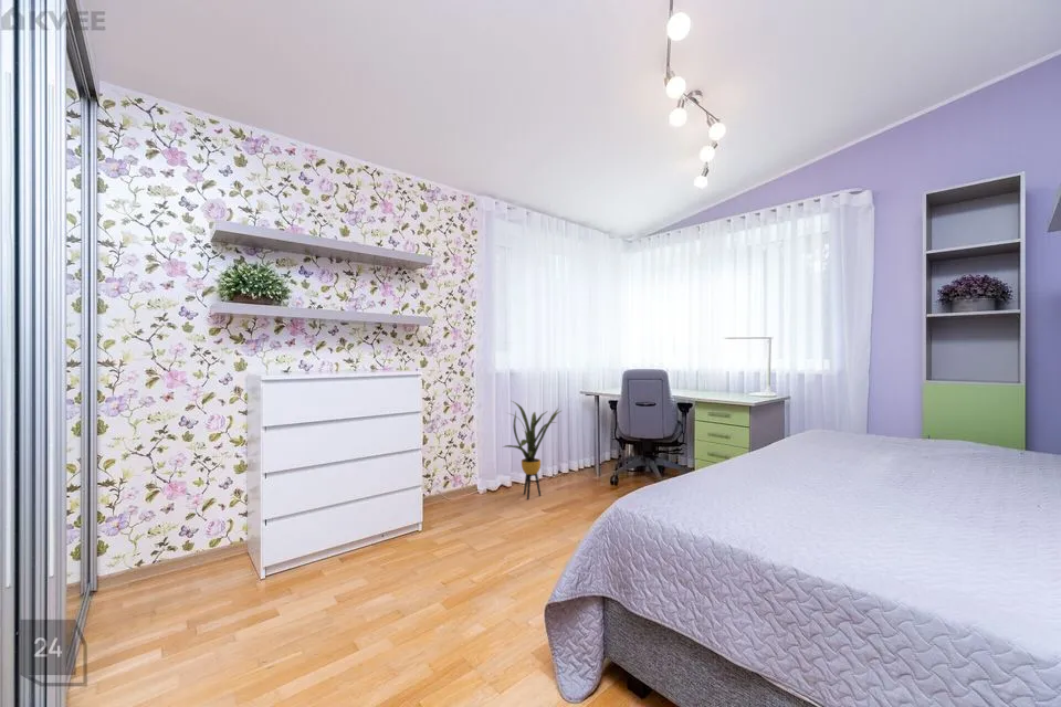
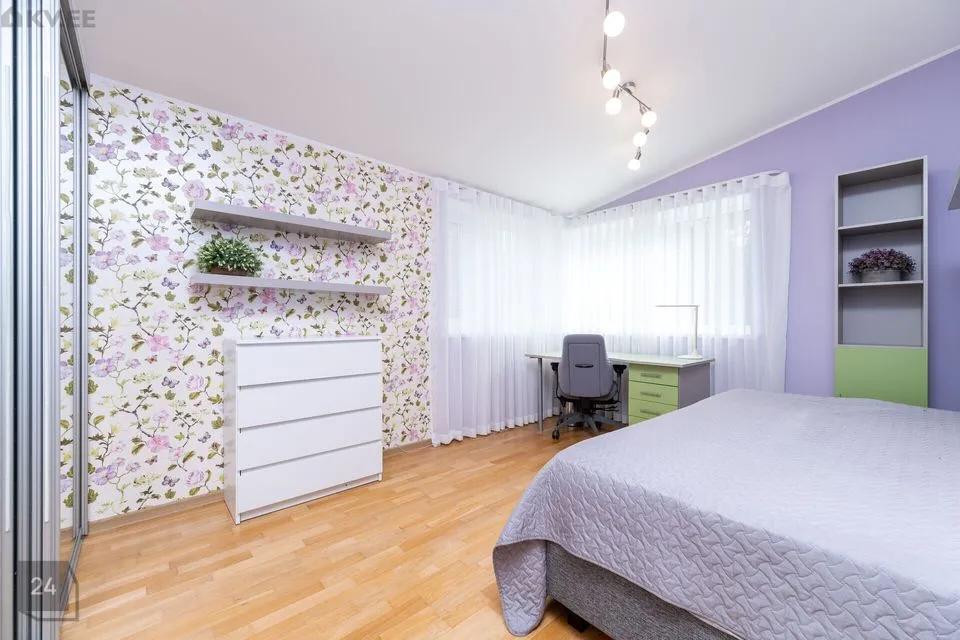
- house plant (532, 449)
